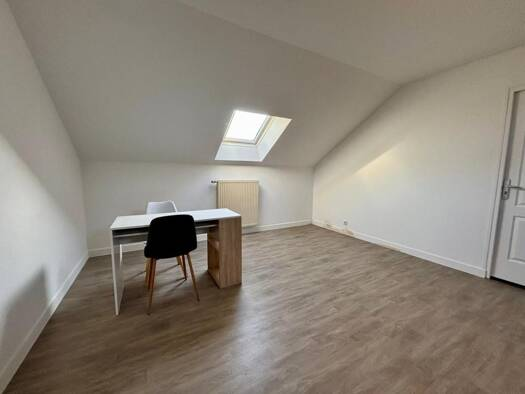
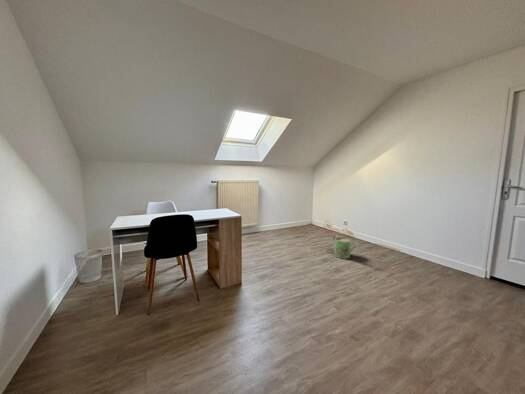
+ wastebasket (89, 265)
+ watering can (345, 247)
